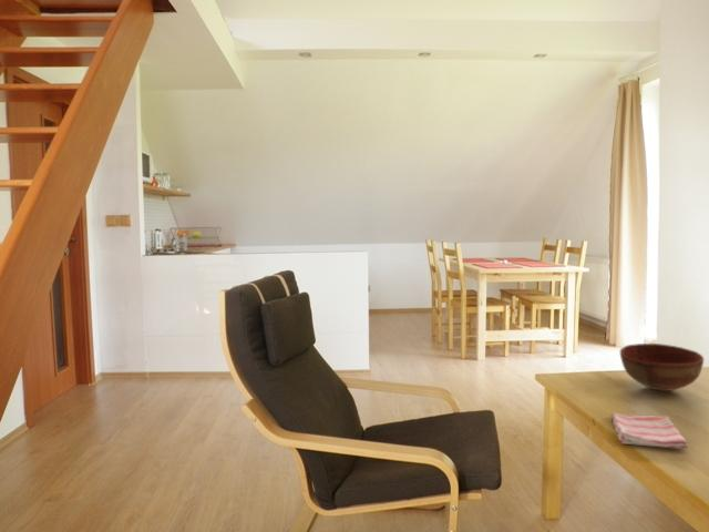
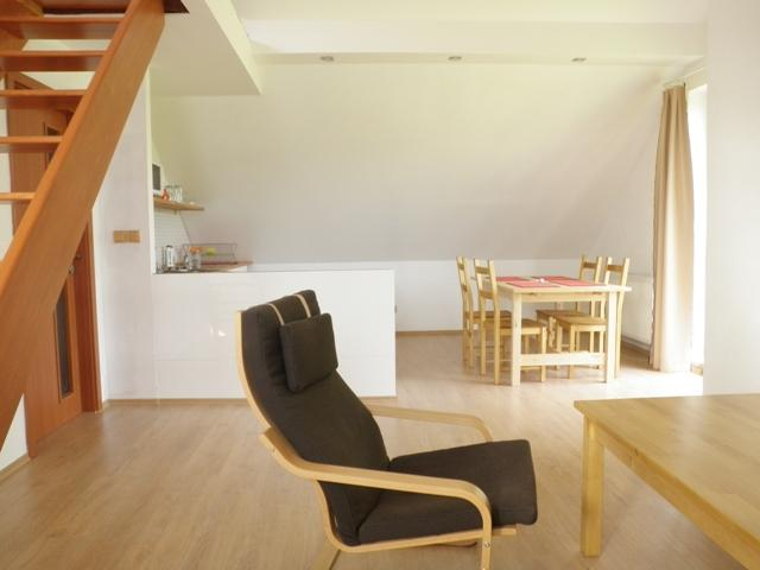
- bowl (659, 370)
- dish towel (646, 428)
